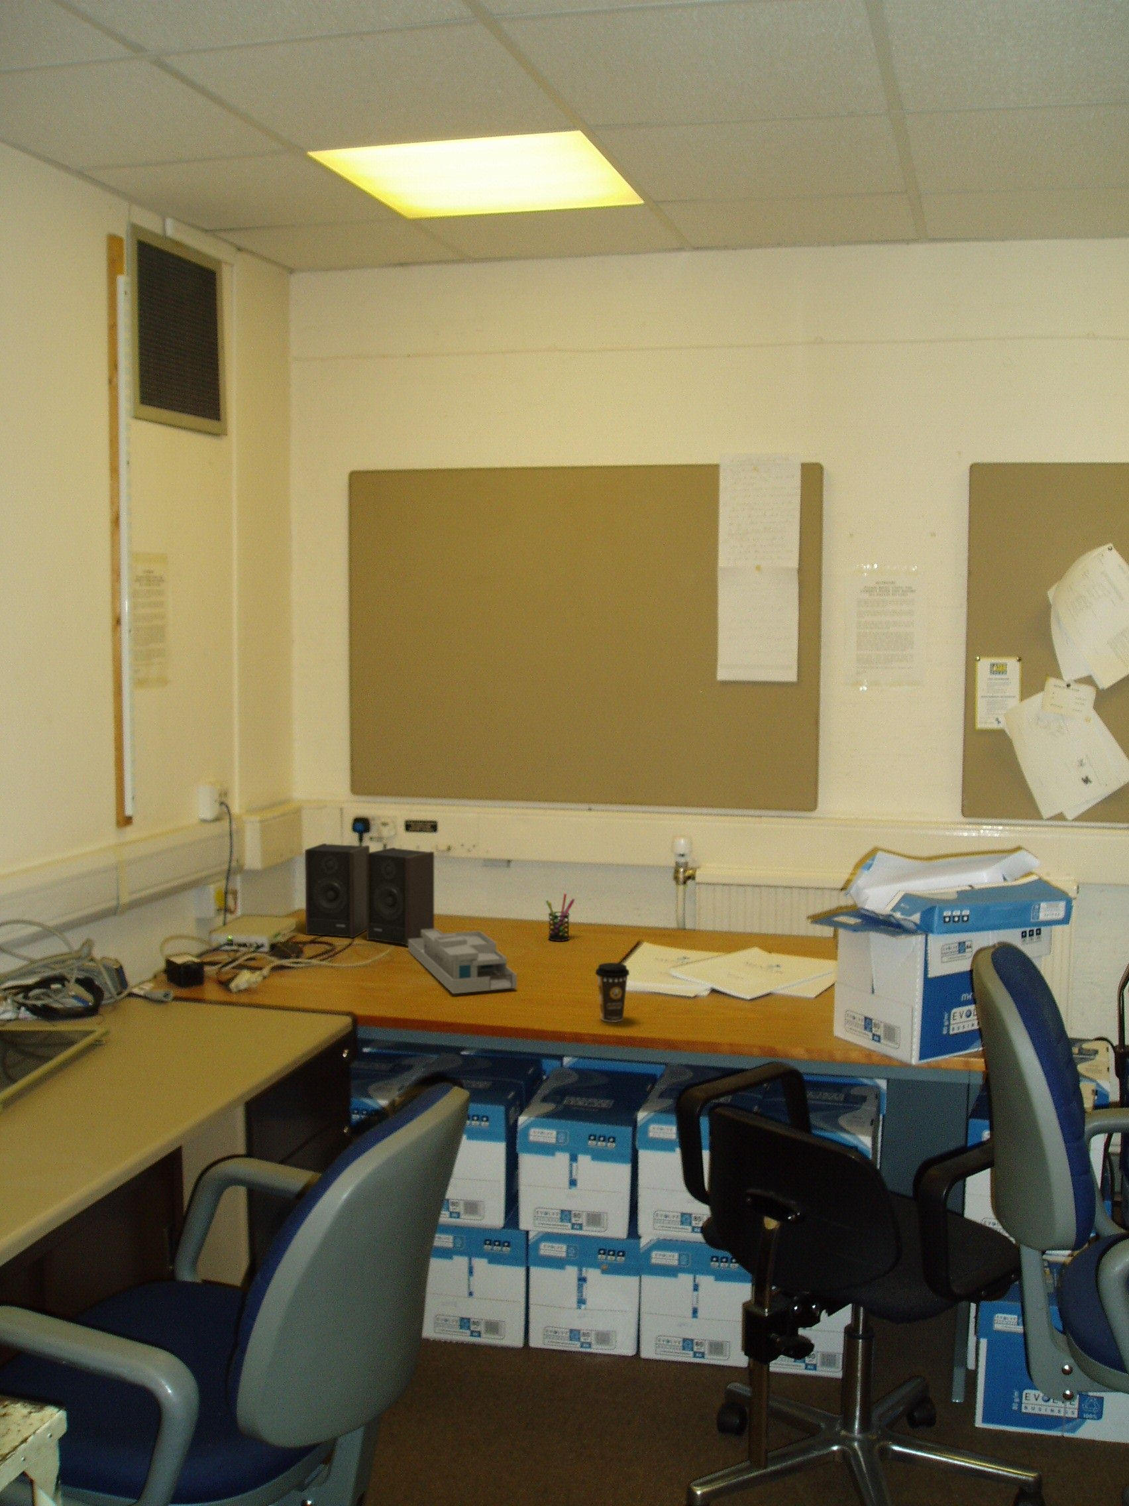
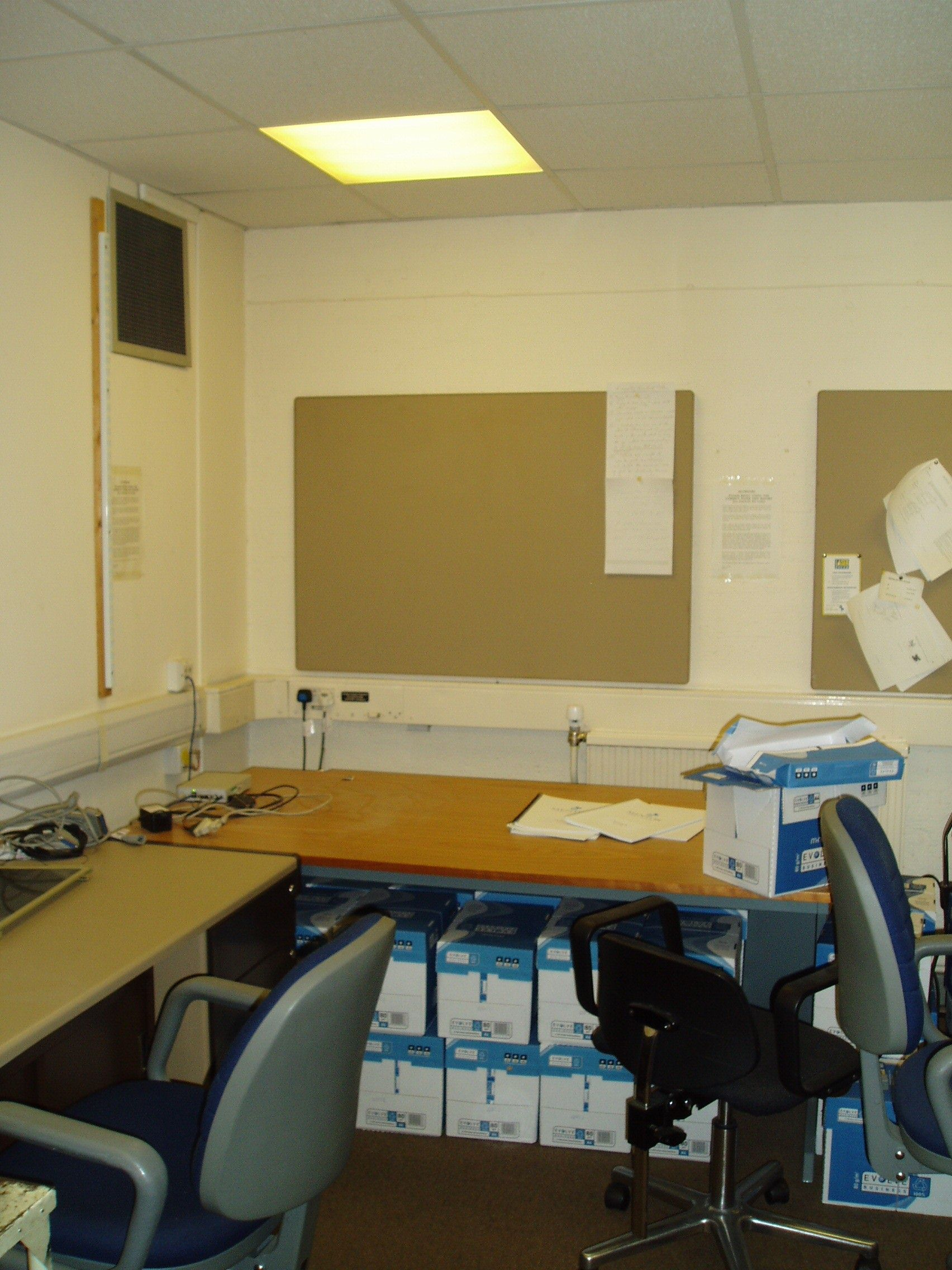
- pen holder (557, 917)
- coffee cup (612, 993)
- speaker (369, 892)
- desk organizer (459, 952)
